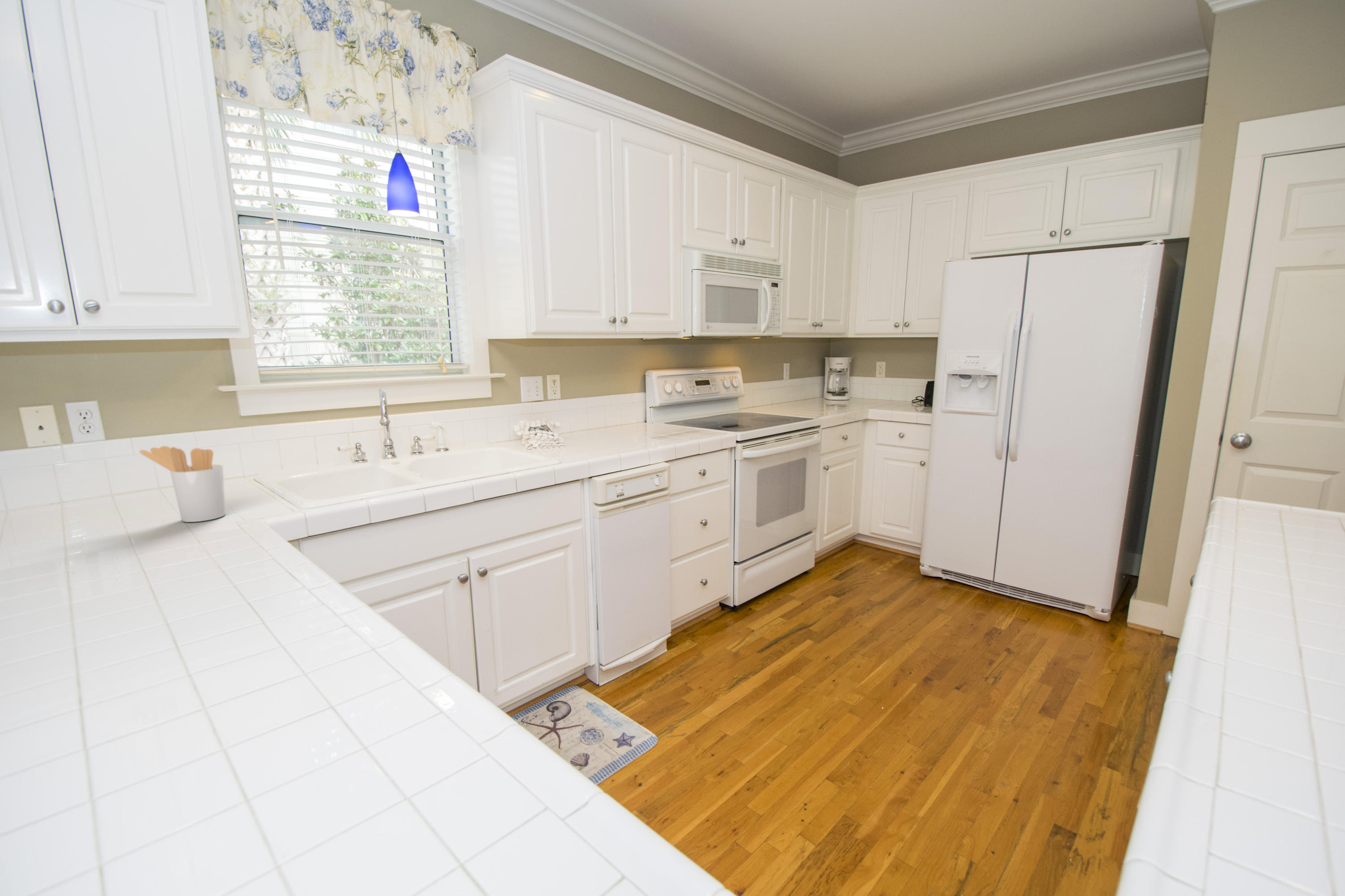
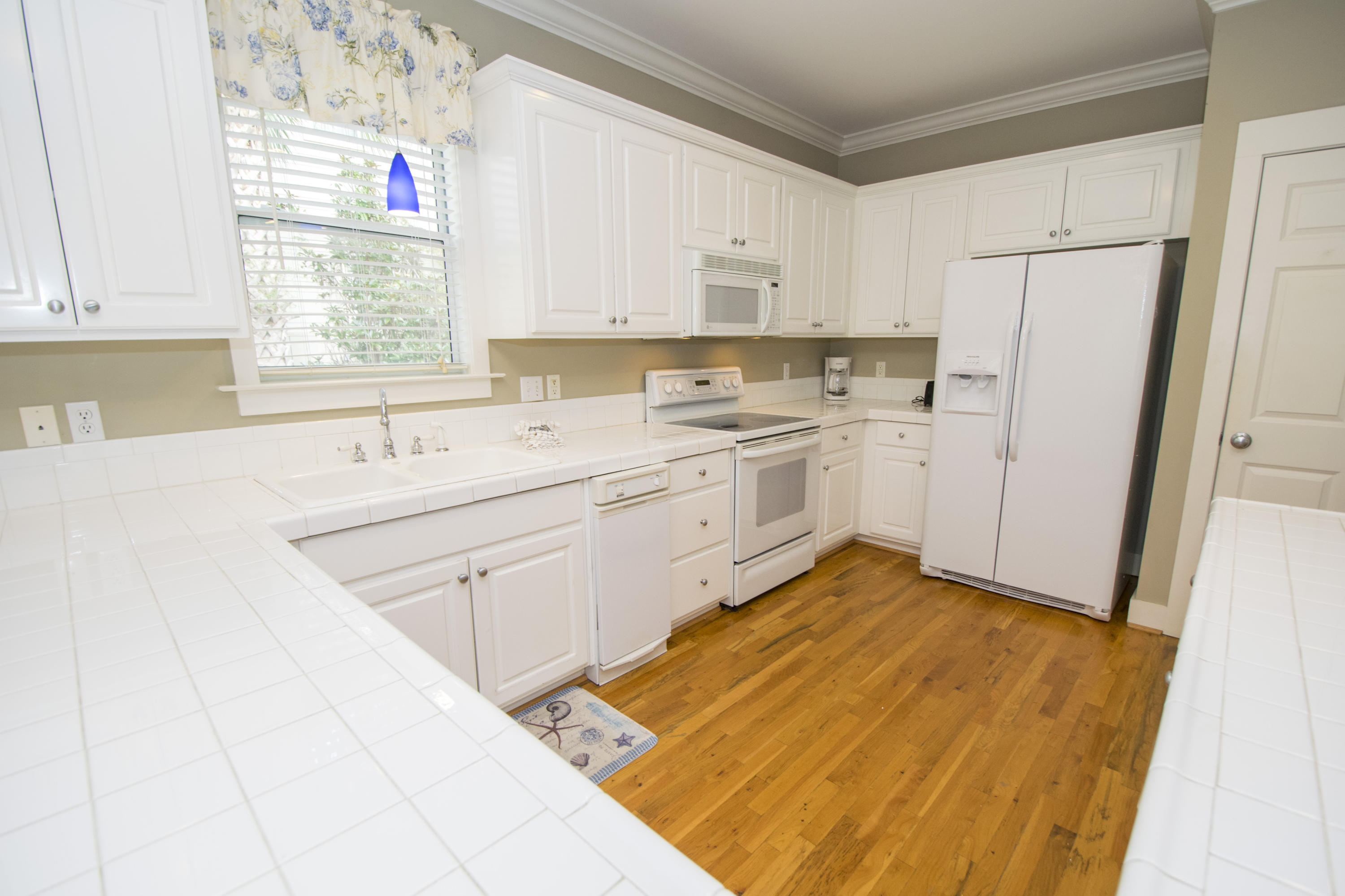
- utensil holder (187, 481)
